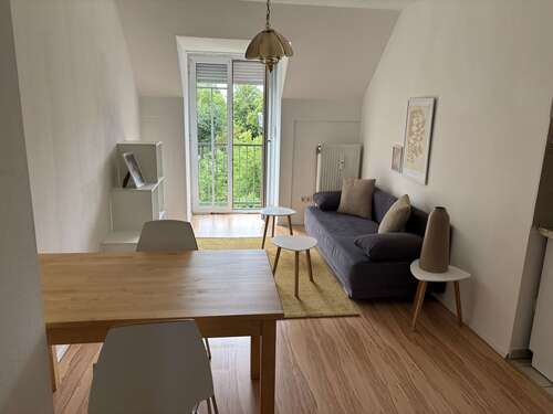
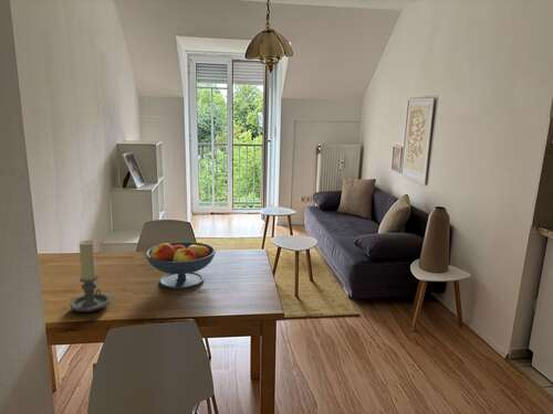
+ candle holder (90, 273)
+ fruit bowl (181, 261)
